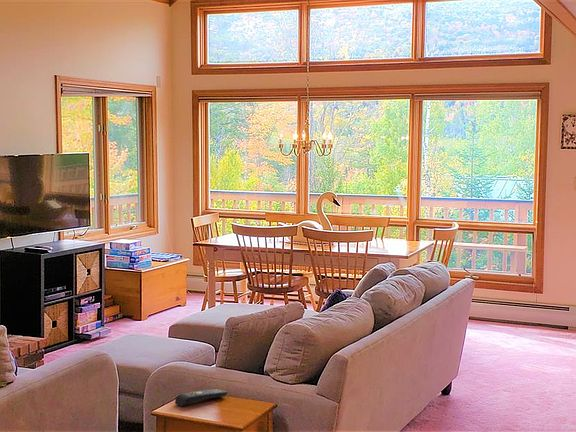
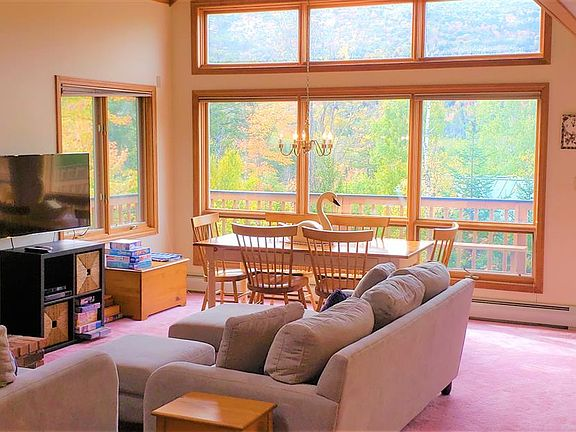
- remote control (201, 395)
